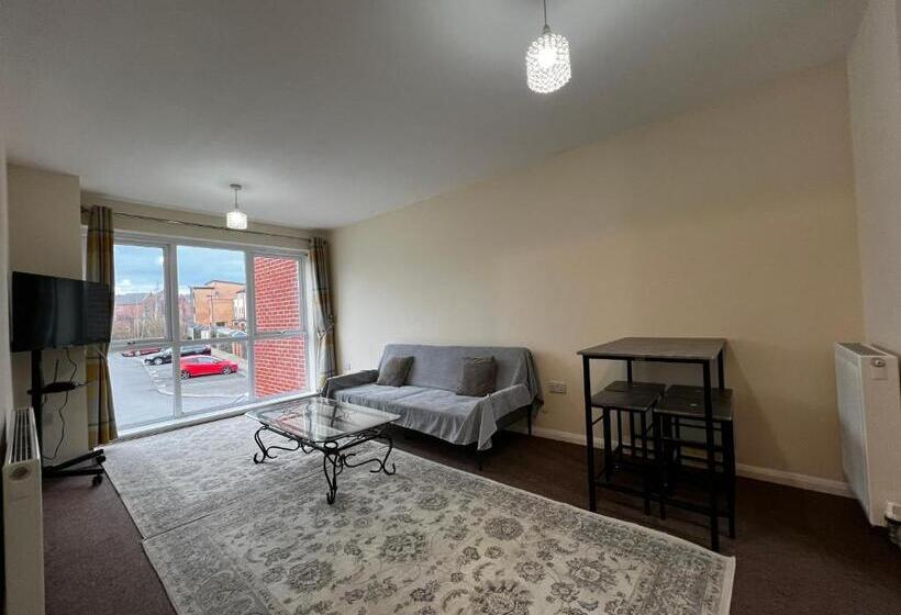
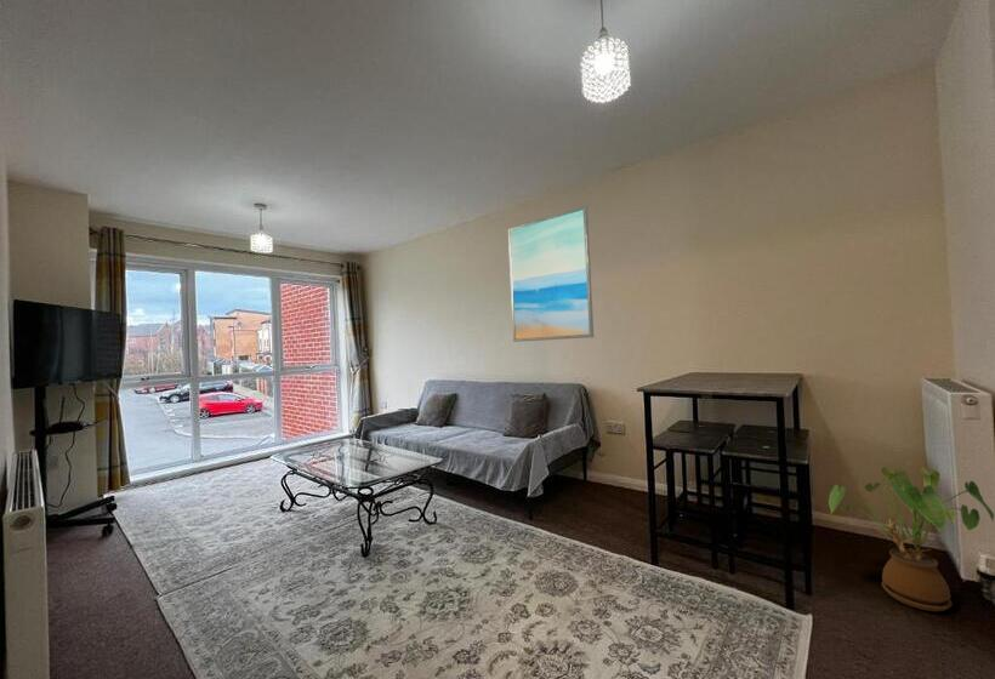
+ house plant (904, 534)
+ wall art (547, 279)
